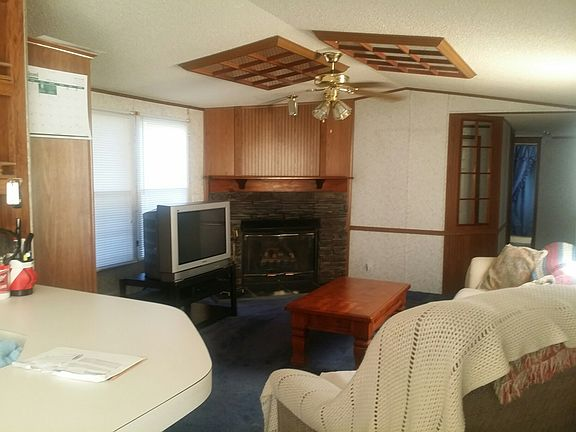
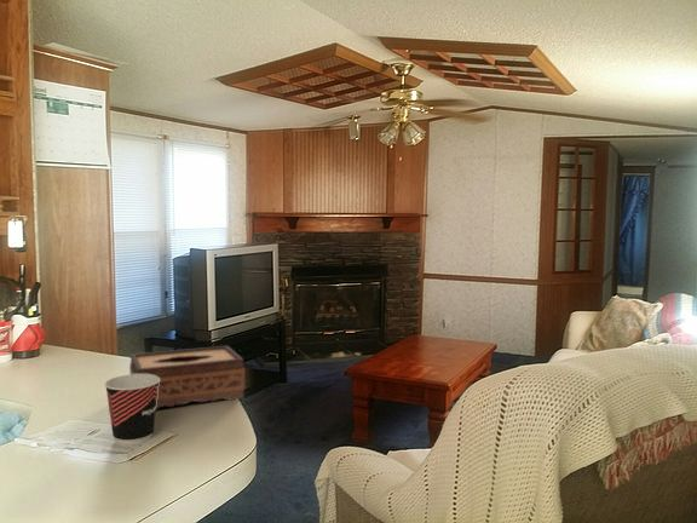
+ cup (132, 409)
+ tissue box (186, 375)
